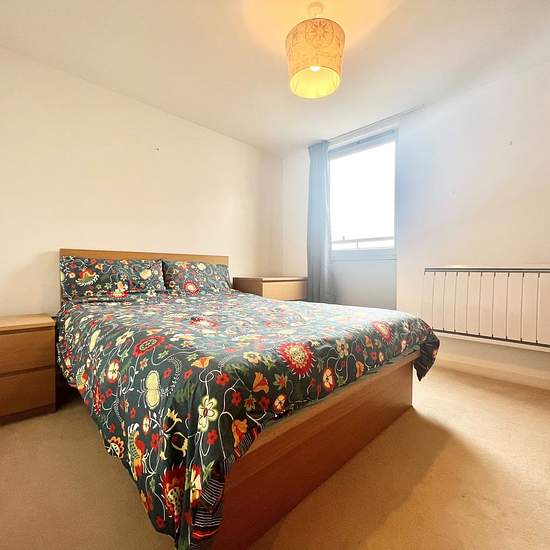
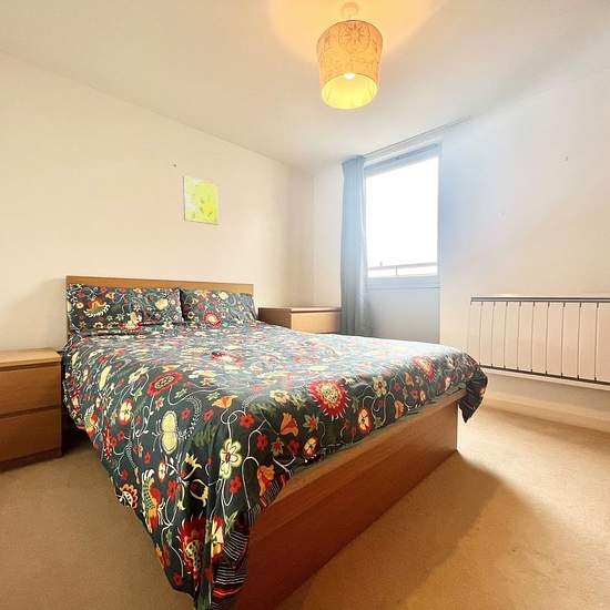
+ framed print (201, 201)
